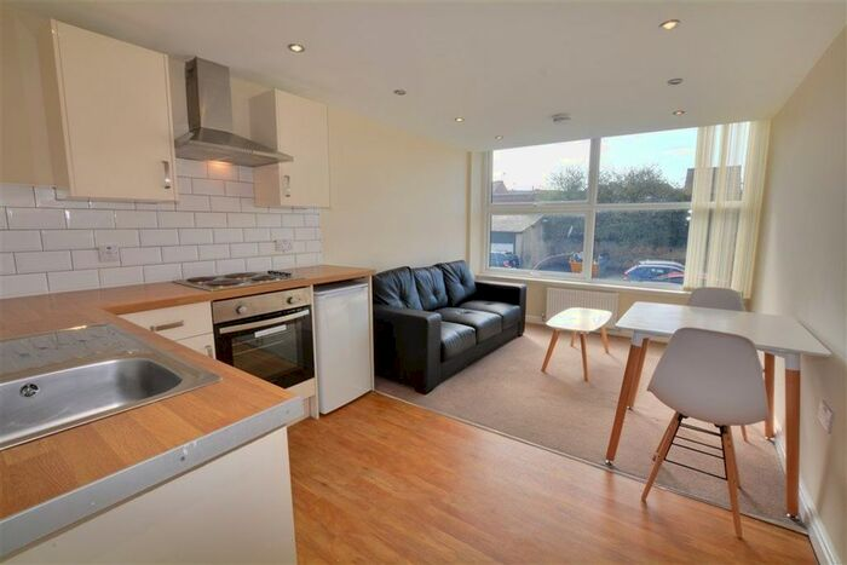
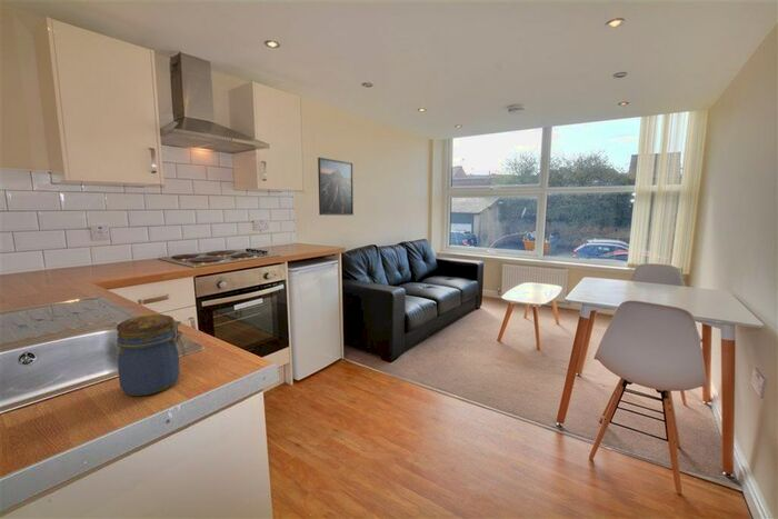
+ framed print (336, 188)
+ jar (151, 351)
